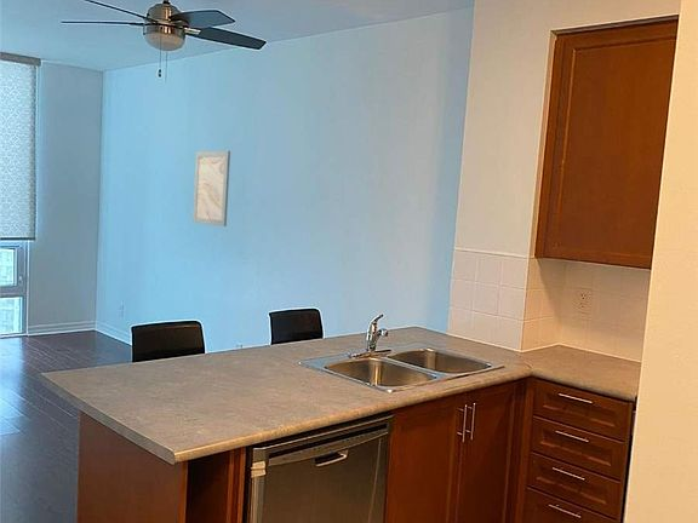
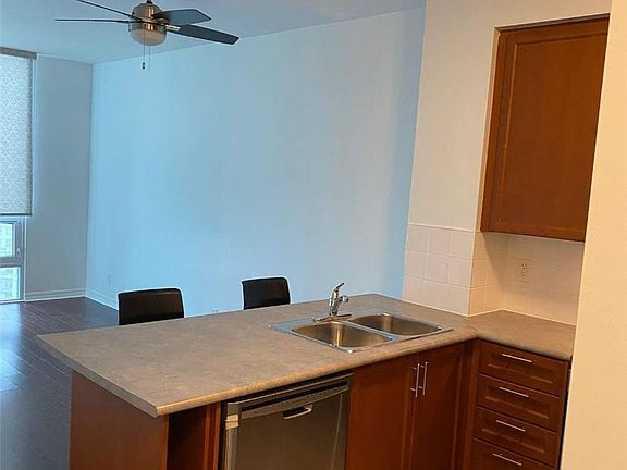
- wall art (210, 188)
